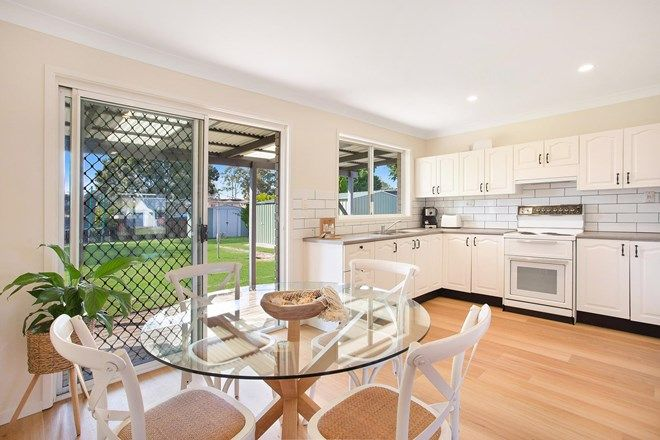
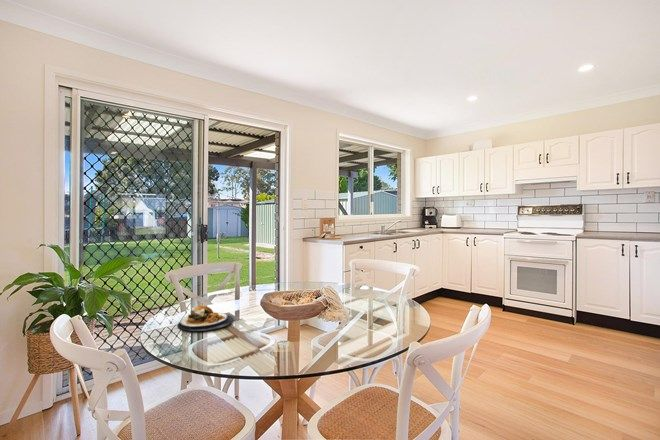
+ plate (206, 314)
